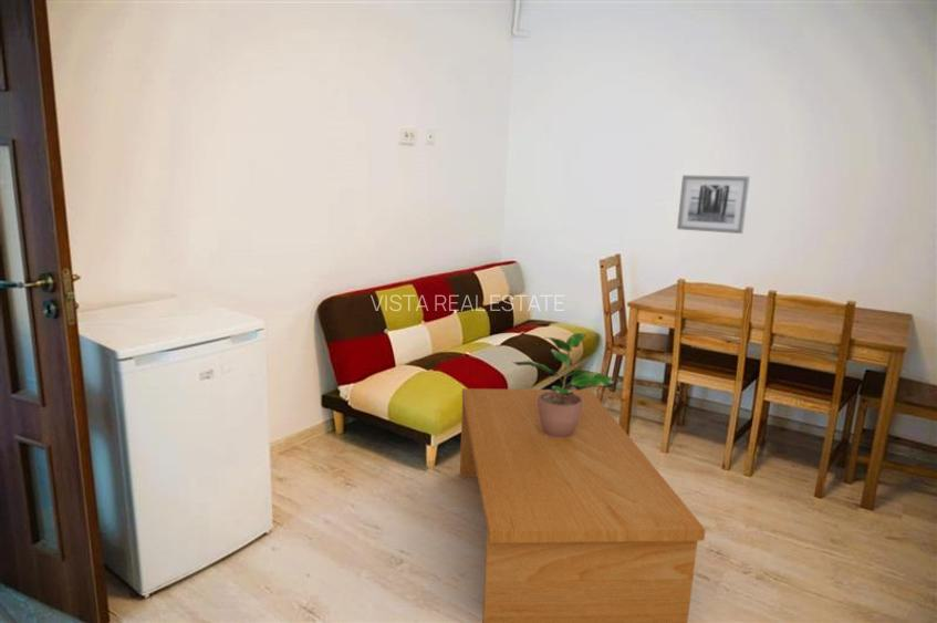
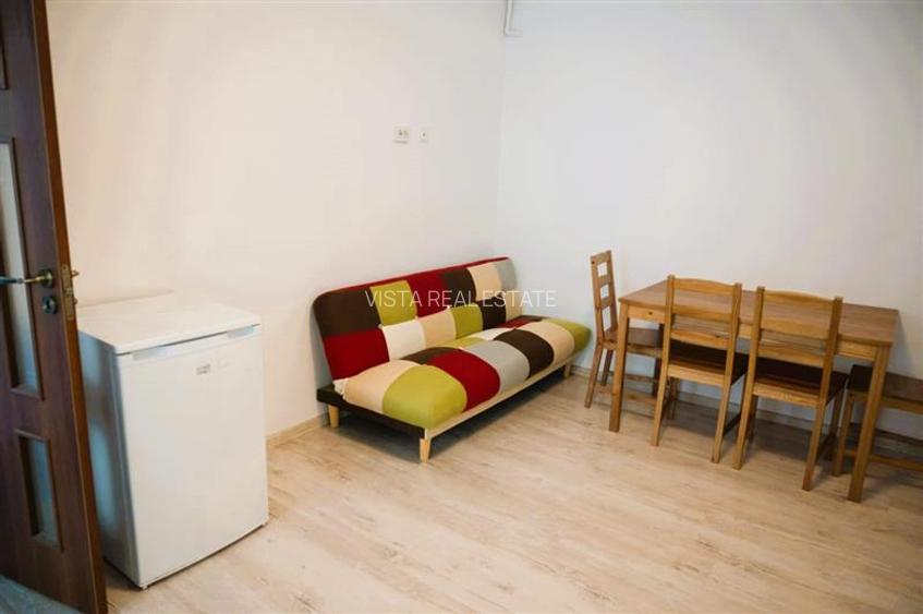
- potted plant (562, 382)
- coffee table (550, 492)
- wall art (711, 204)
